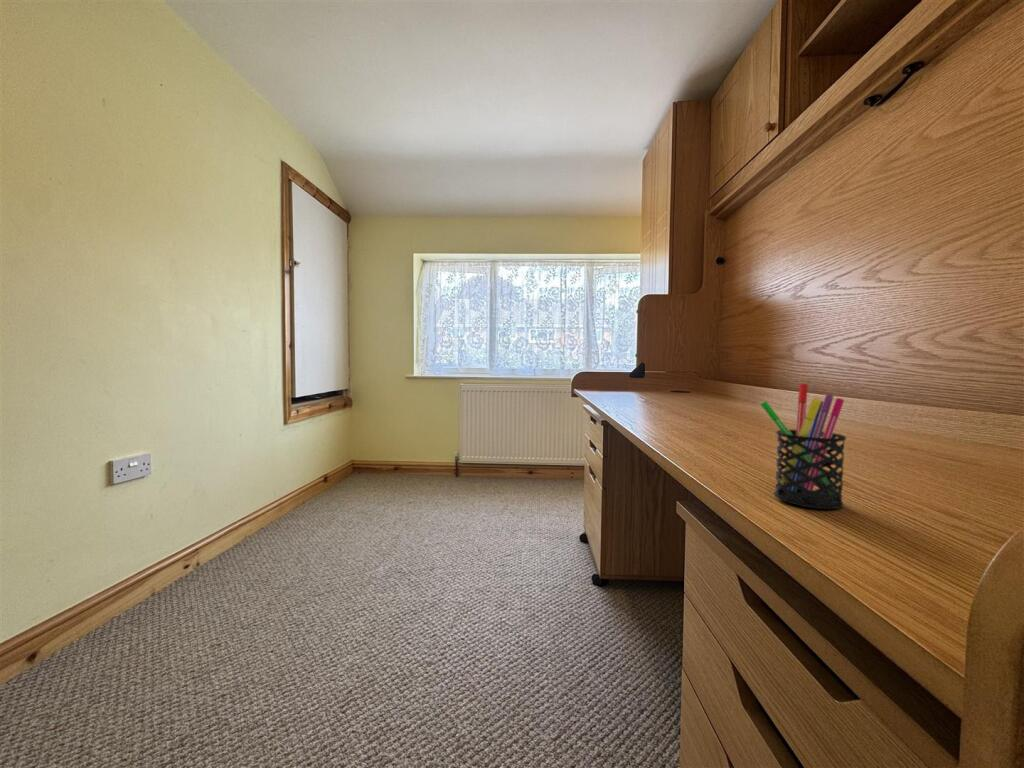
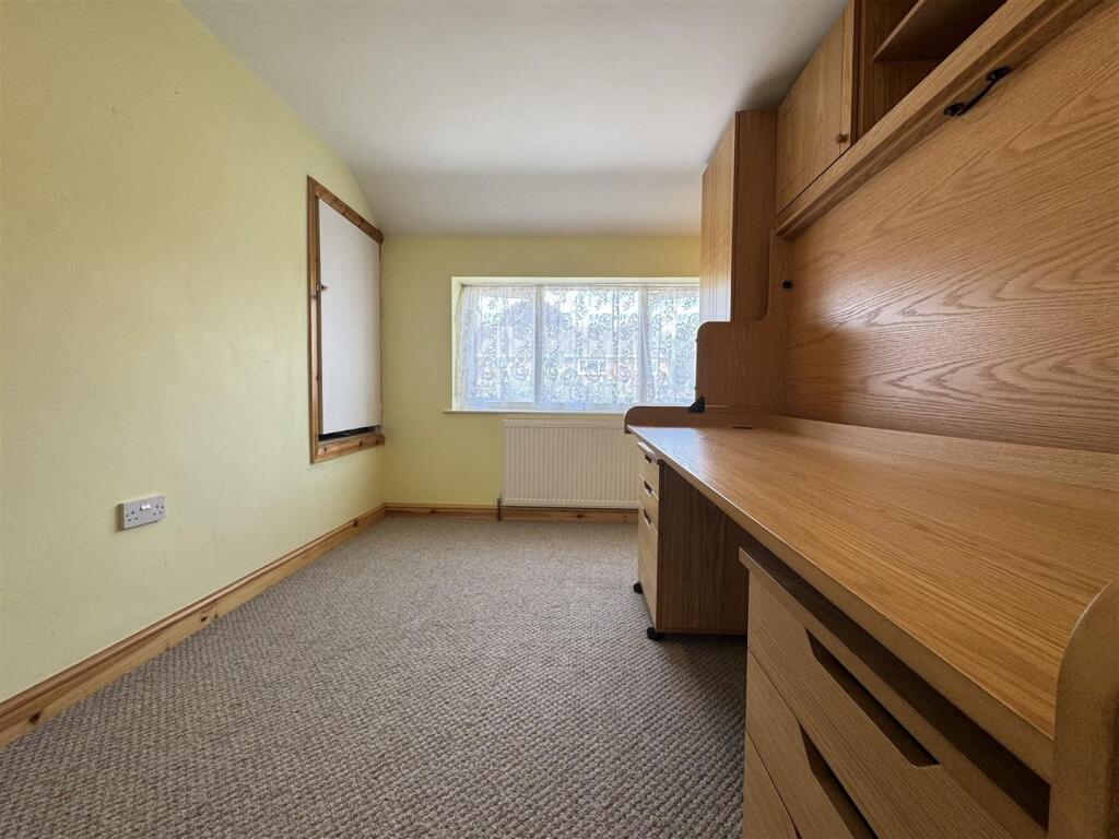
- pen holder (800, 441)
